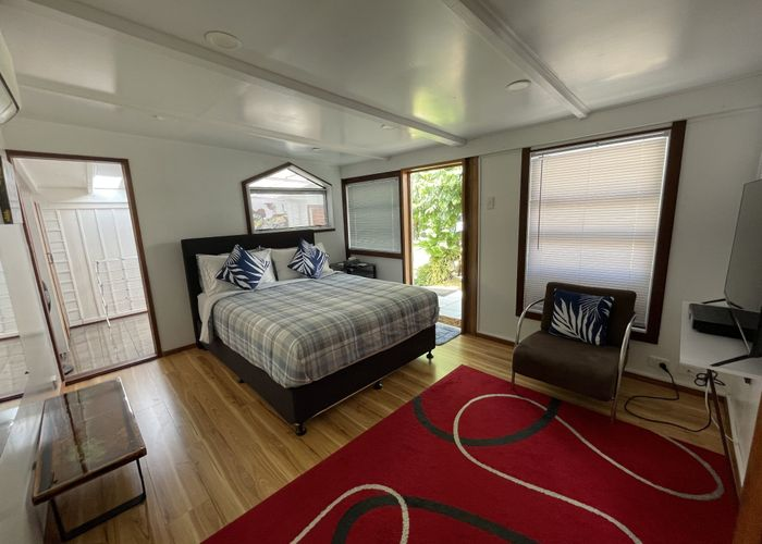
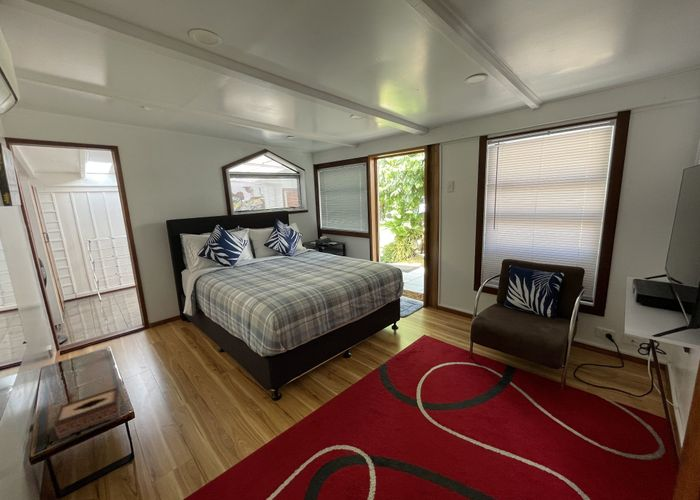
+ tissue box (90, 411)
